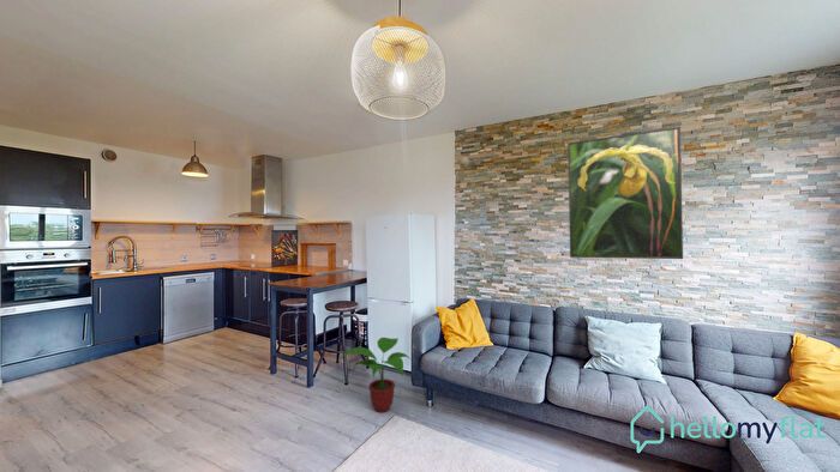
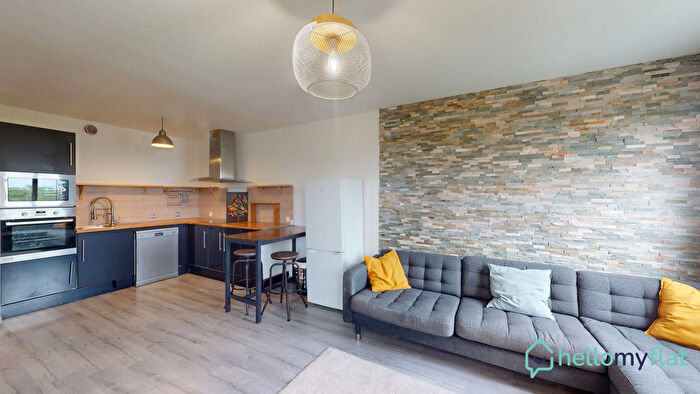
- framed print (620, 196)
- potted plant (379, 373)
